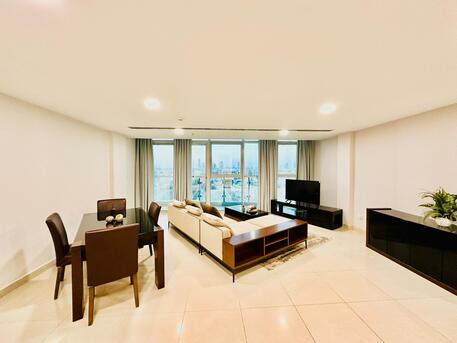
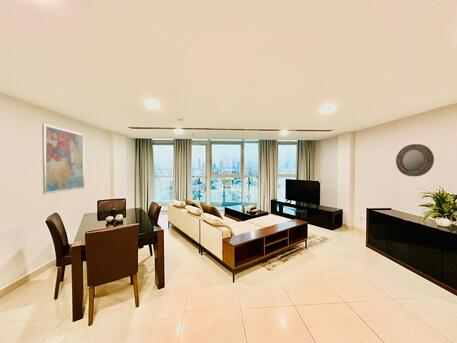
+ home mirror (413, 160)
+ wall art (66, 160)
